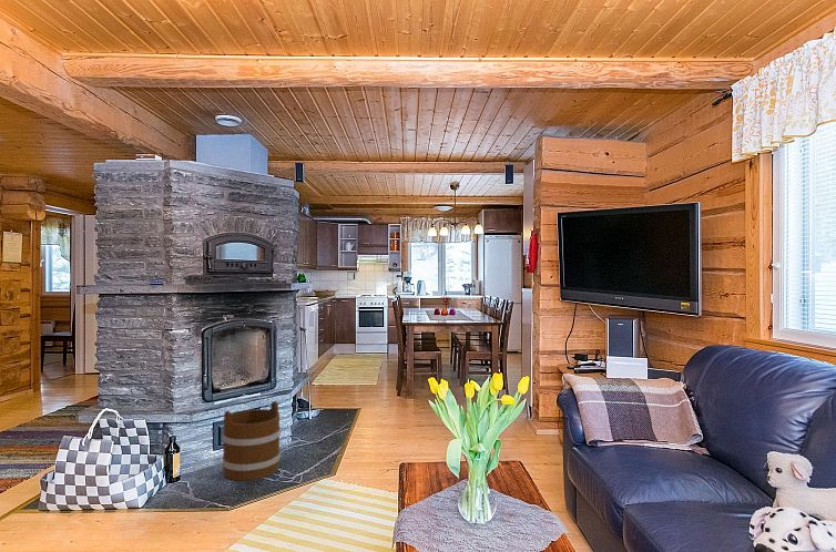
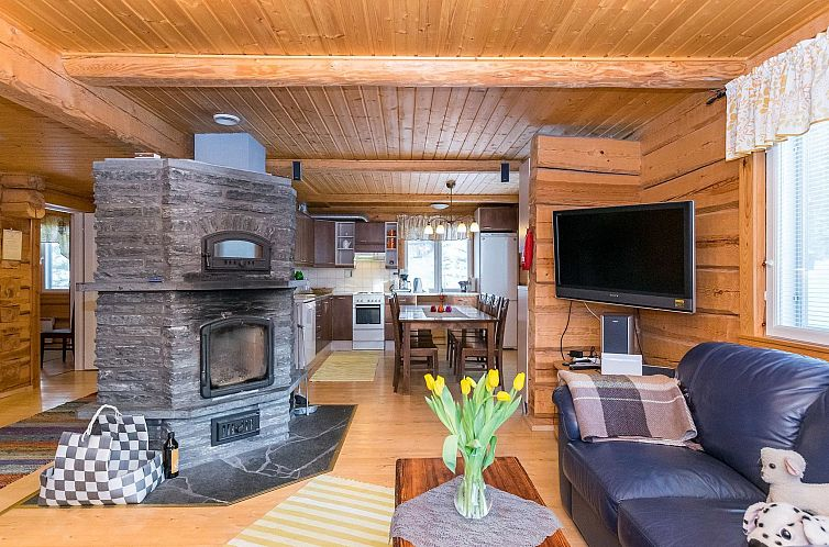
- bucket (252, 438)
